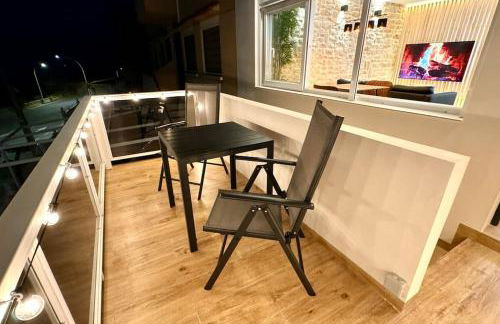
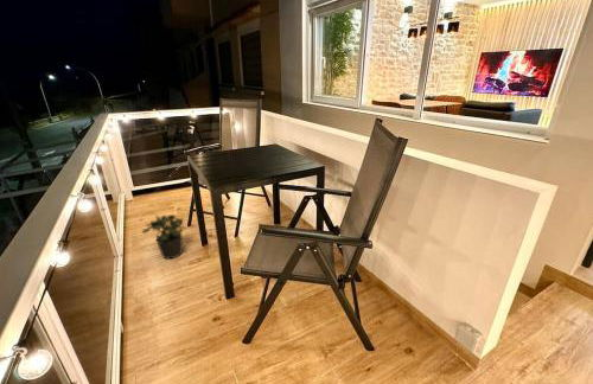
+ potted plant (166, 233)
